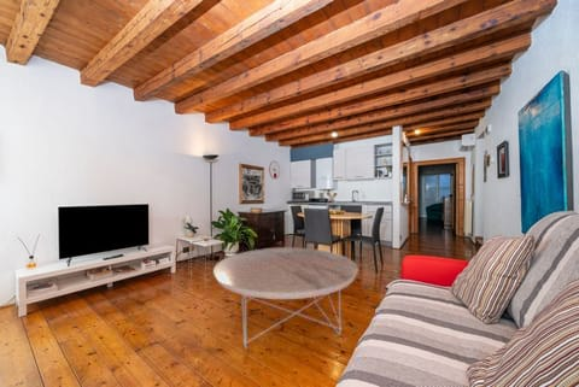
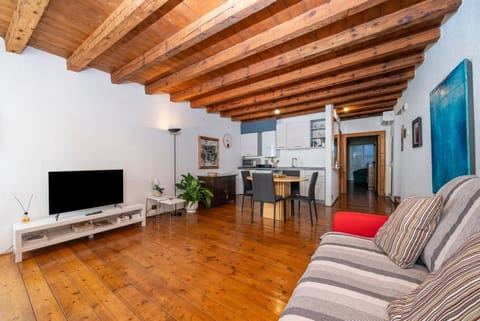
- coffee table (286, 292)
